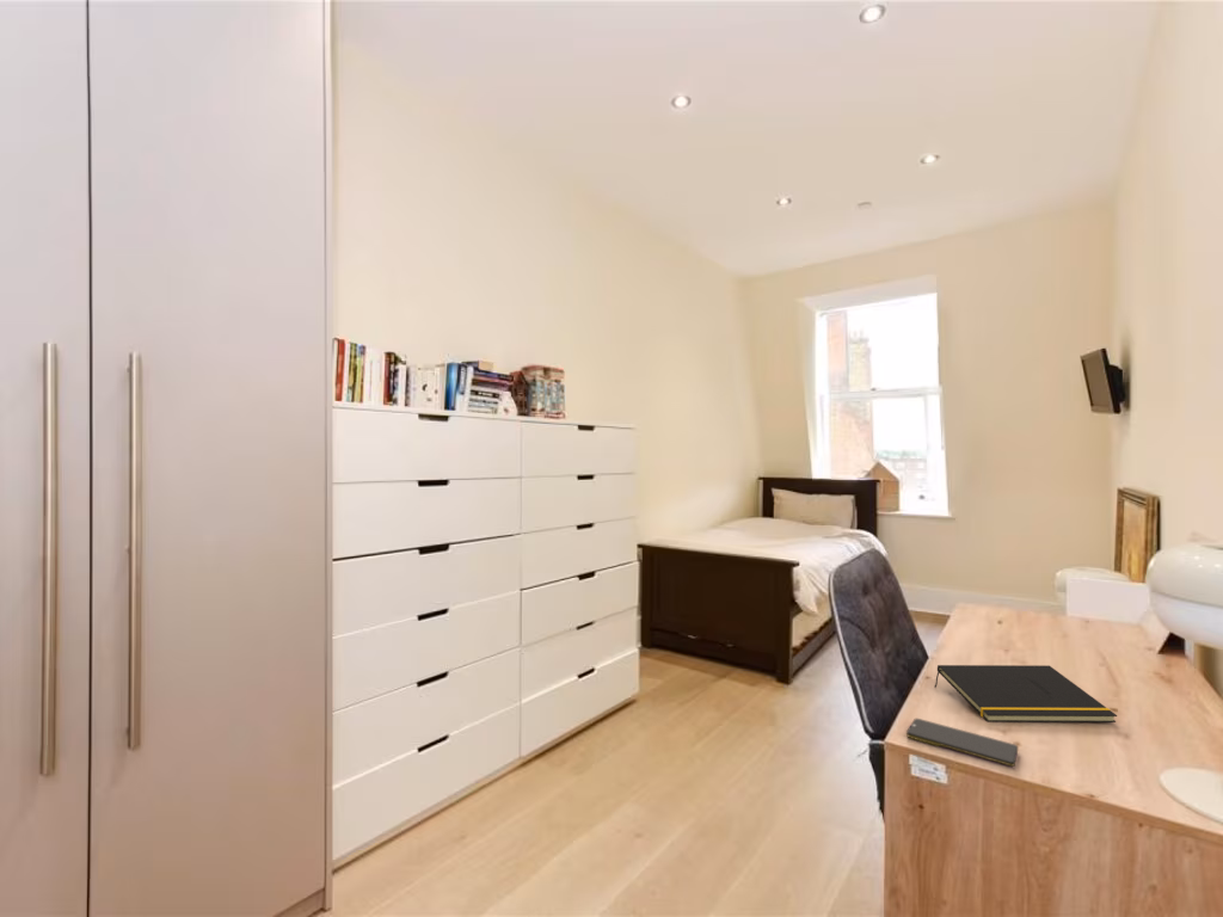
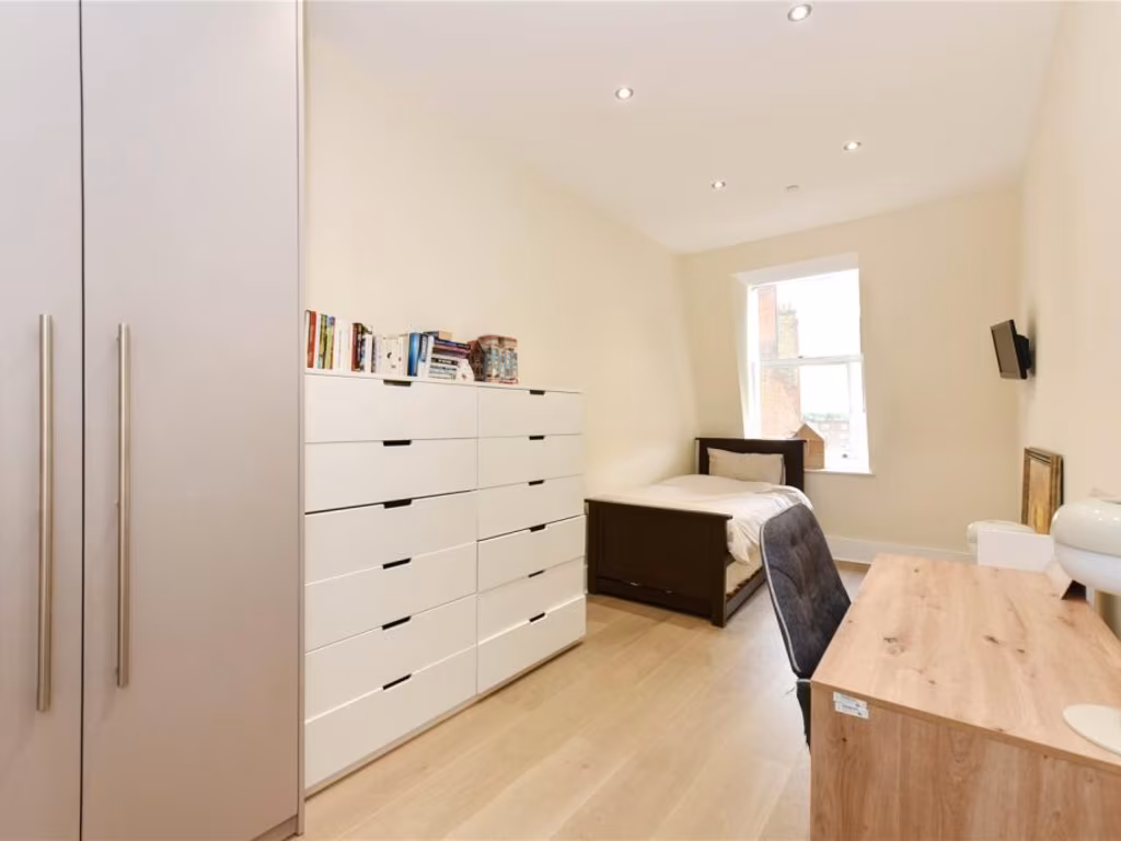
- notepad (1020, 691)
- smartphone (960, 740)
